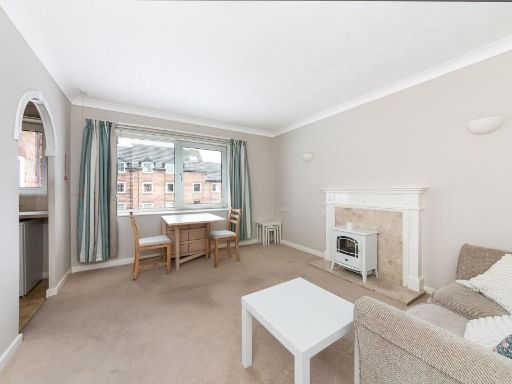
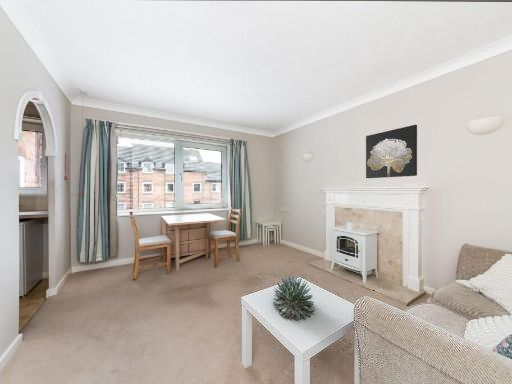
+ wall art (389, 154)
+ succulent plant (294, 292)
